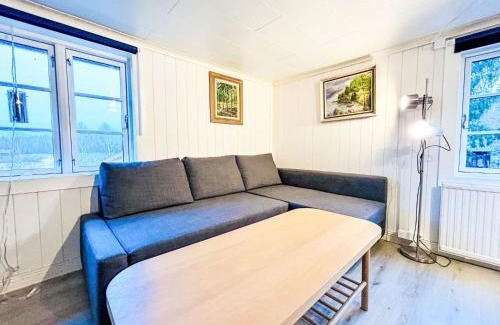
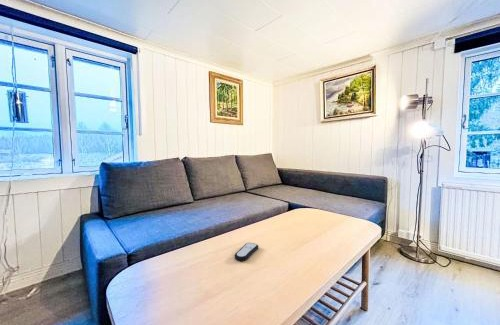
+ remote control (246, 250)
